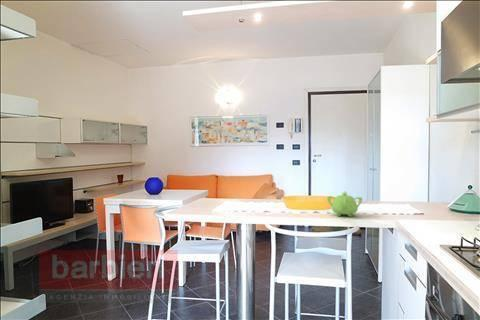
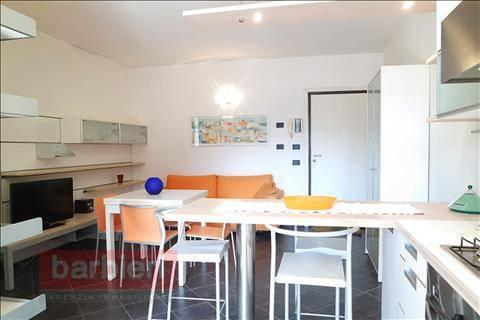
- teapot (344, 203)
